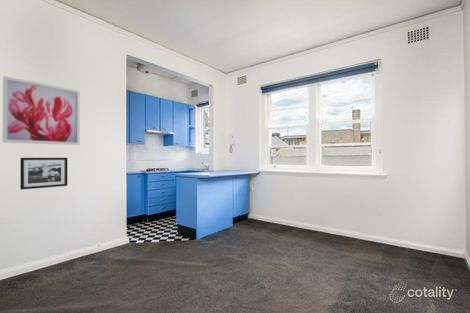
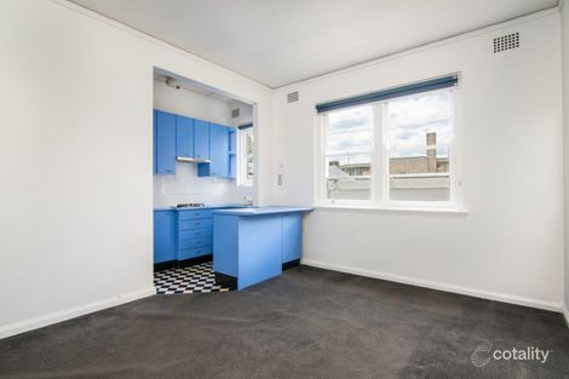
- wall art (45, 113)
- picture frame (45, 172)
